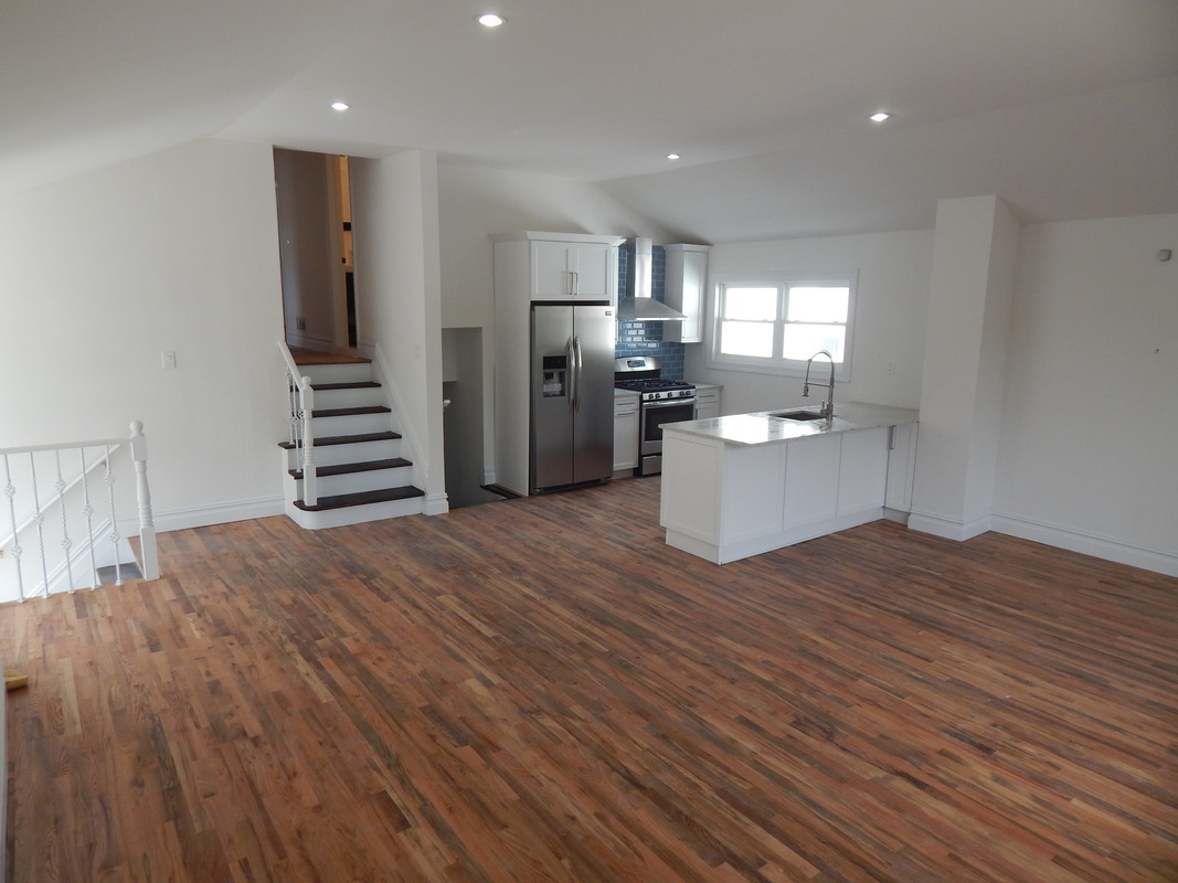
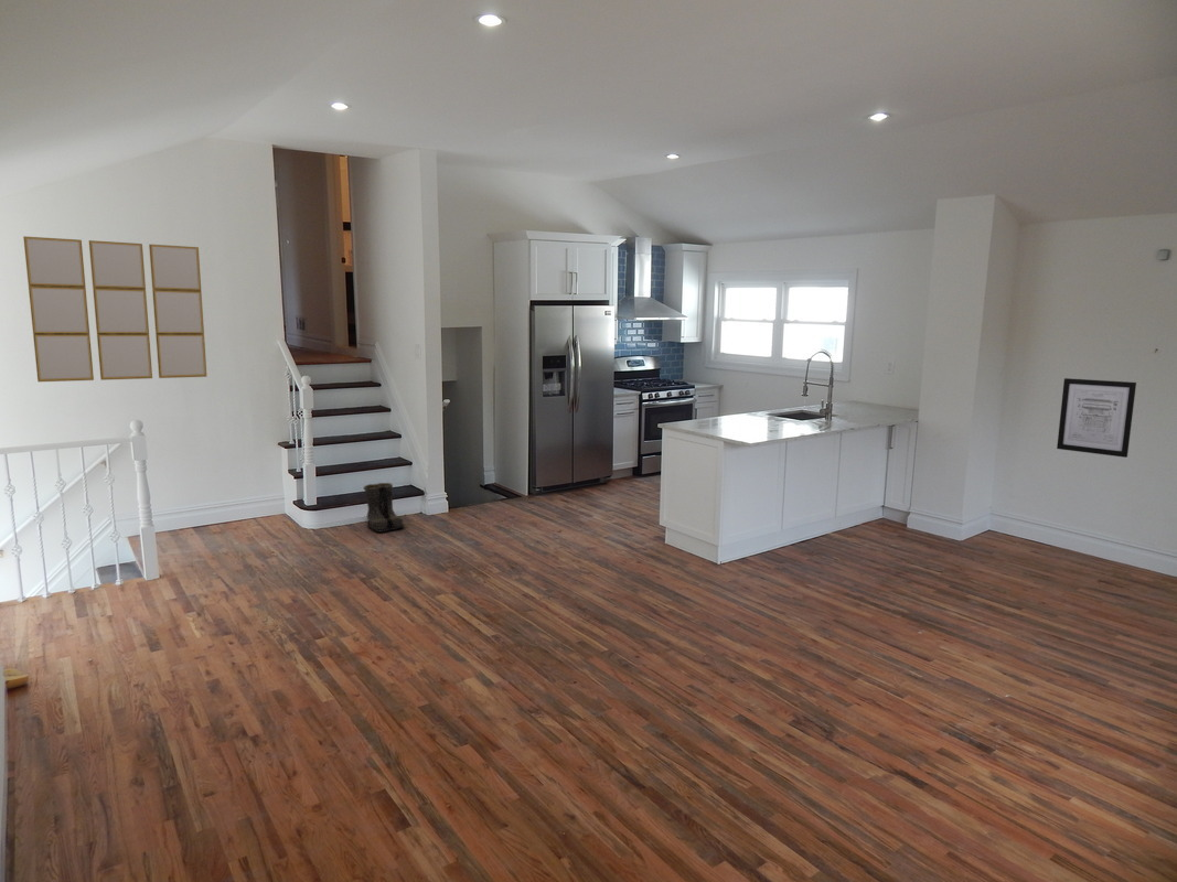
+ home mirror (121, 311)
+ wall art (1094, 417)
+ boots (383, 506)
